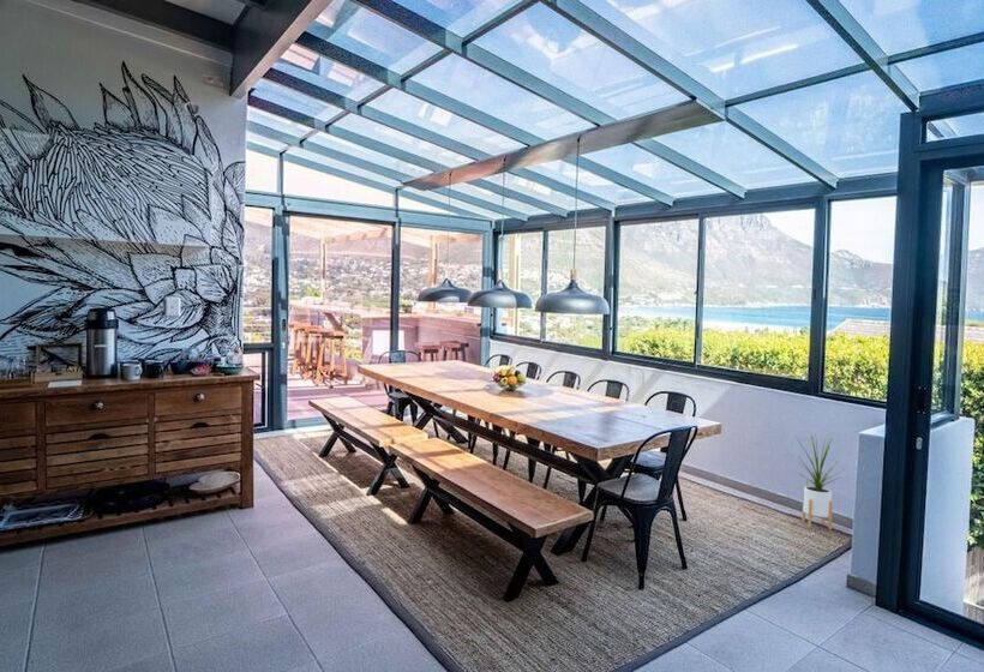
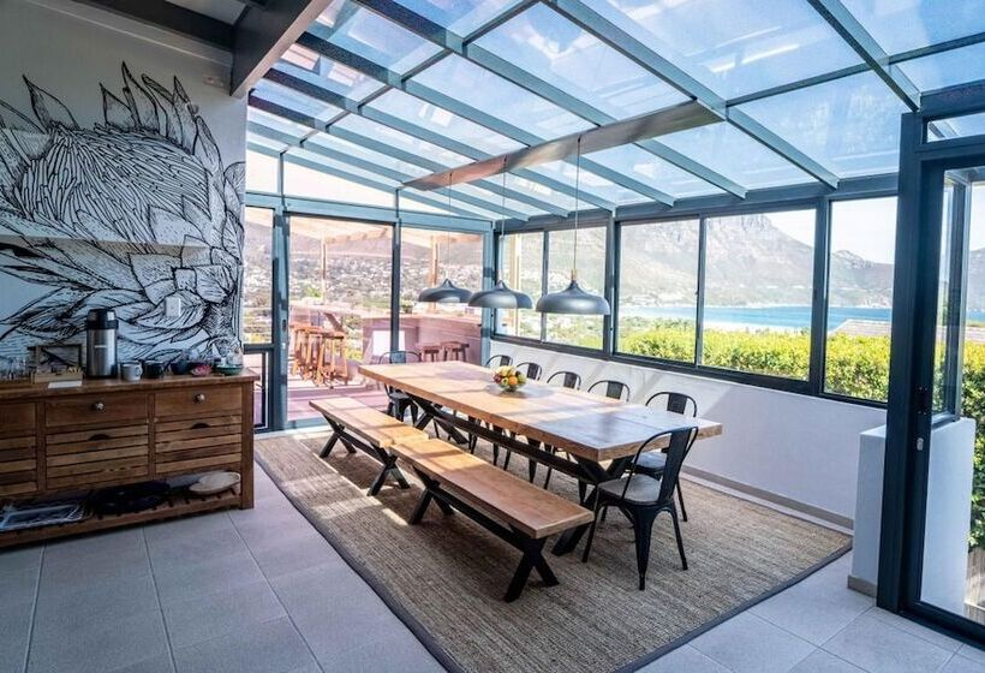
- house plant (820, 478)
